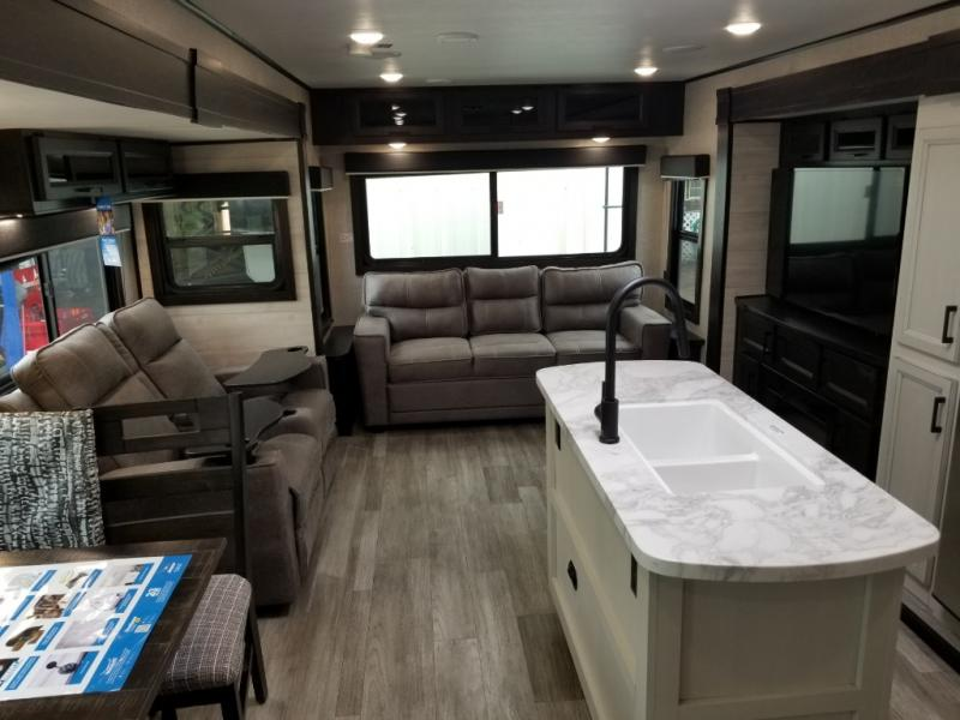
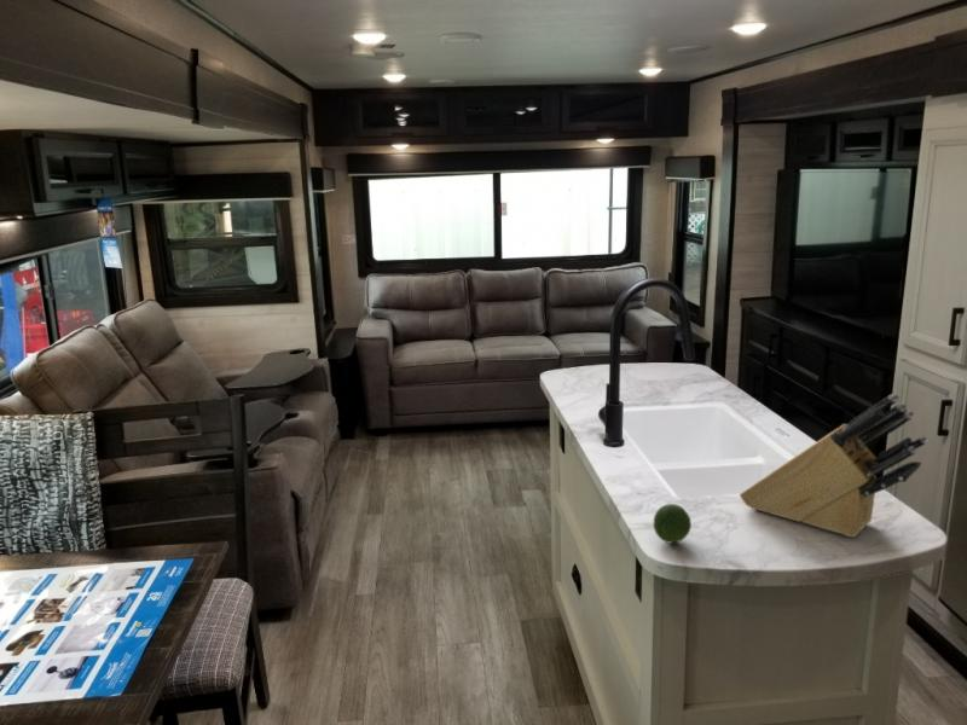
+ knife block (829, 456)
+ fruit (672, 523)
